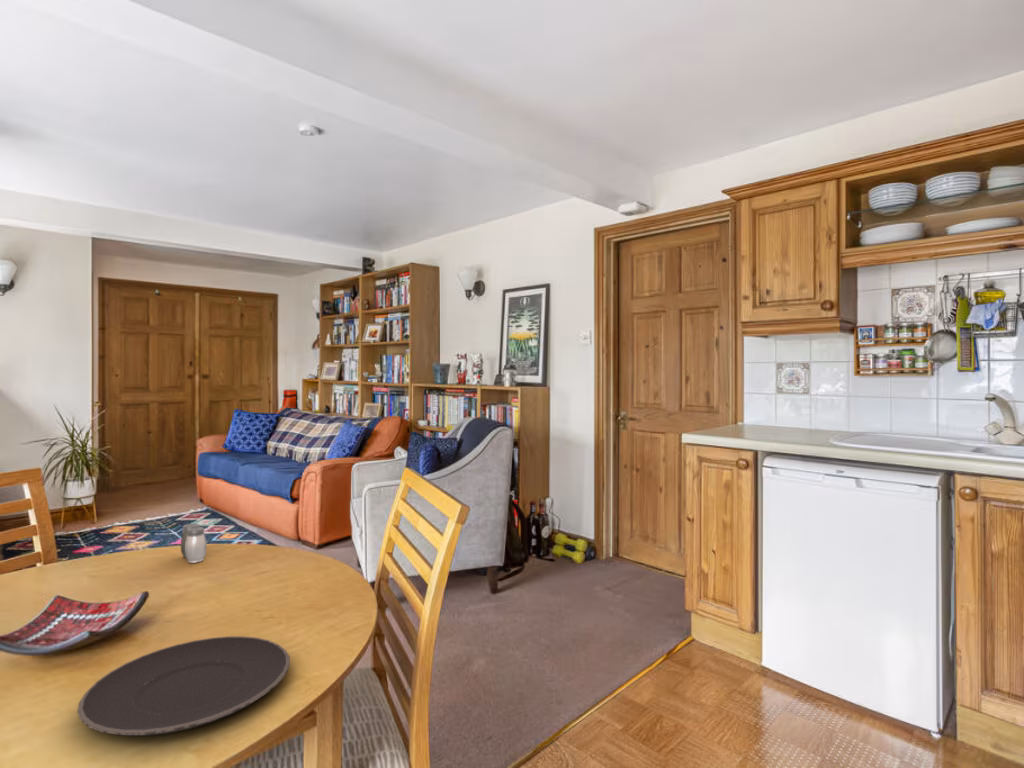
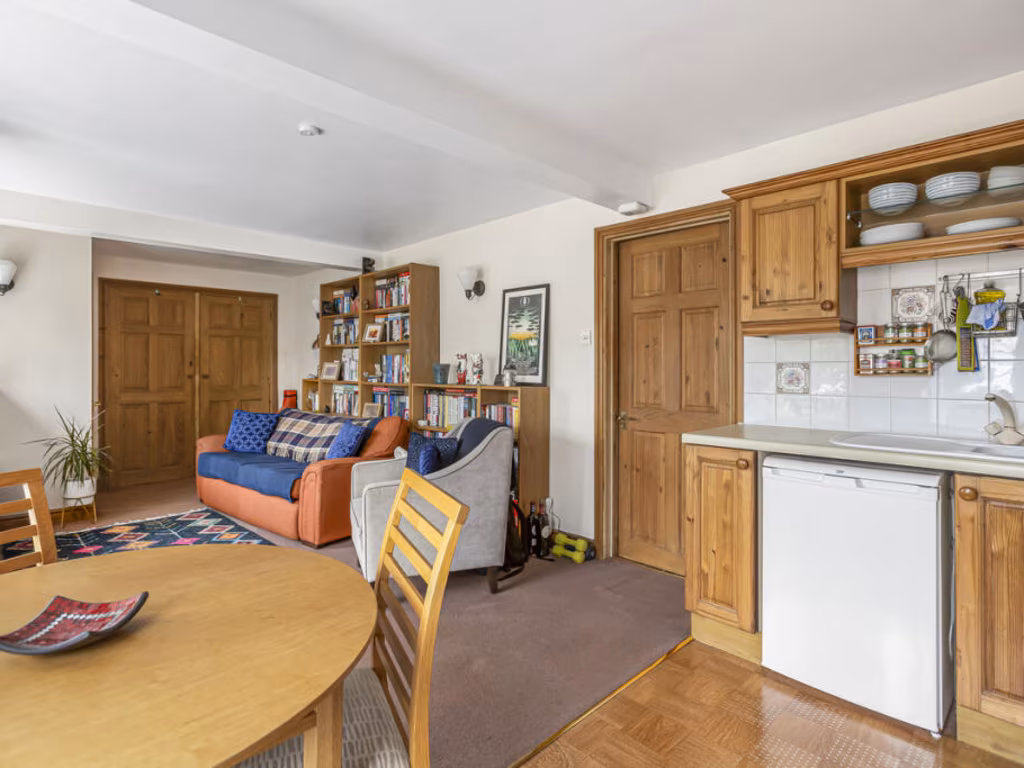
- plate (192, 683)
- salt and pepper shaker (193, 542)
